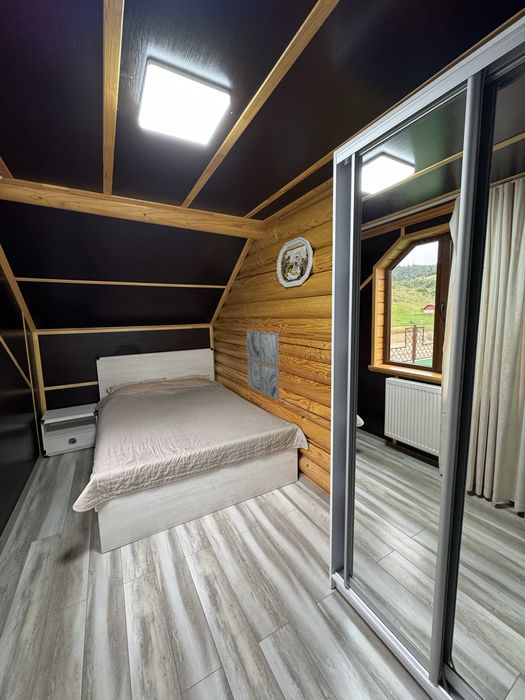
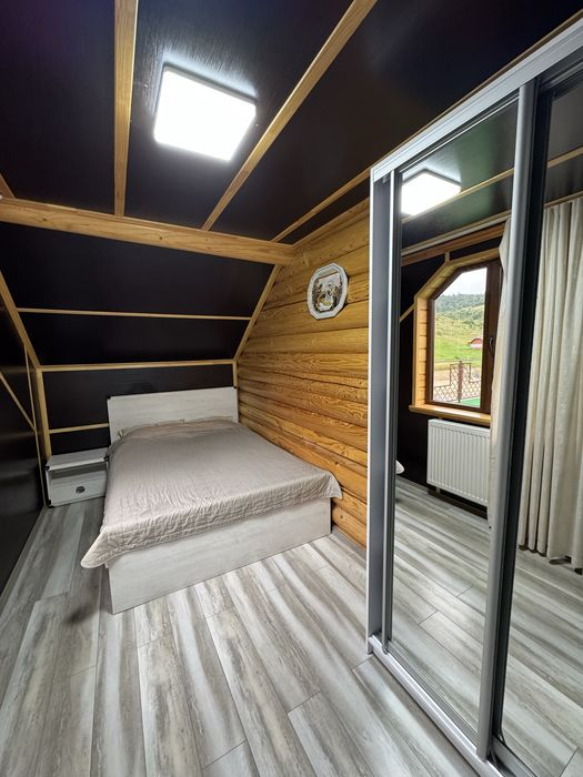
- wall art (261, 363)
